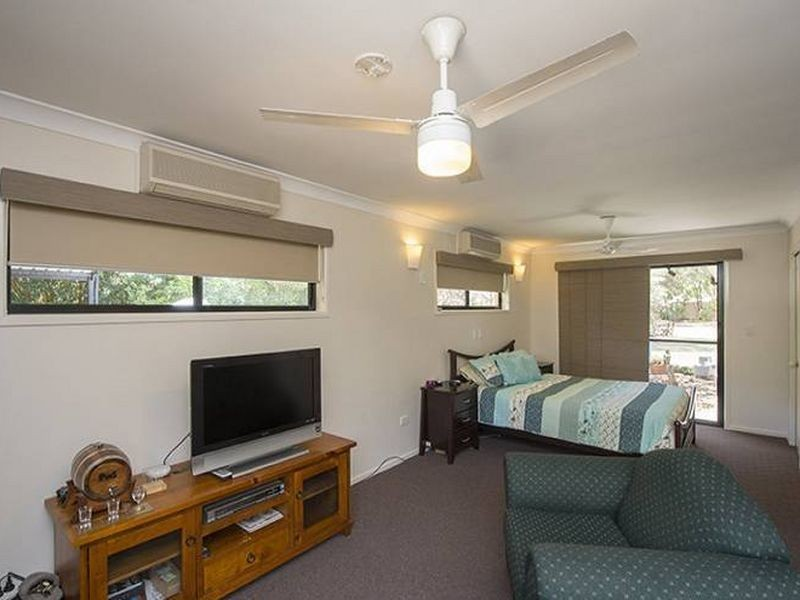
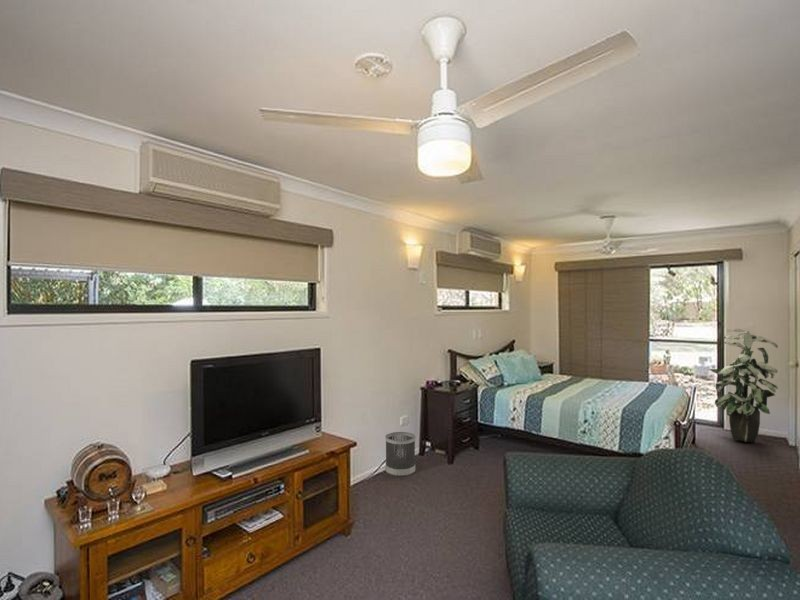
+ wastebasket (400, 453)
+ indoor plant (742, 384)
